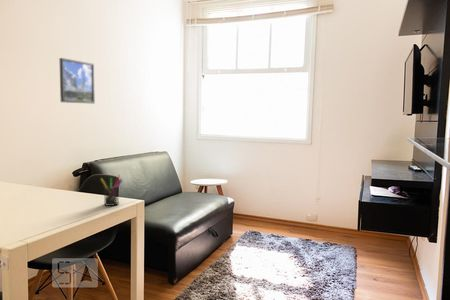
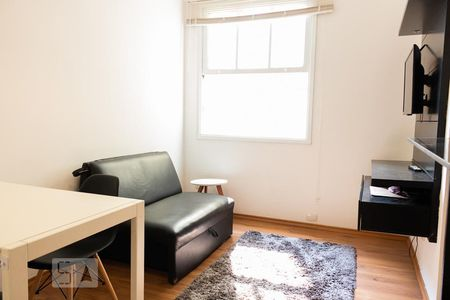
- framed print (78, 82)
- pen holder (112, 189)
